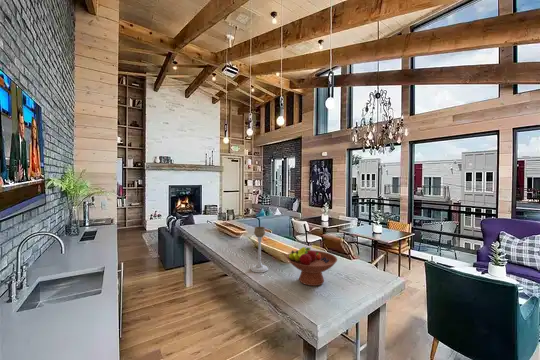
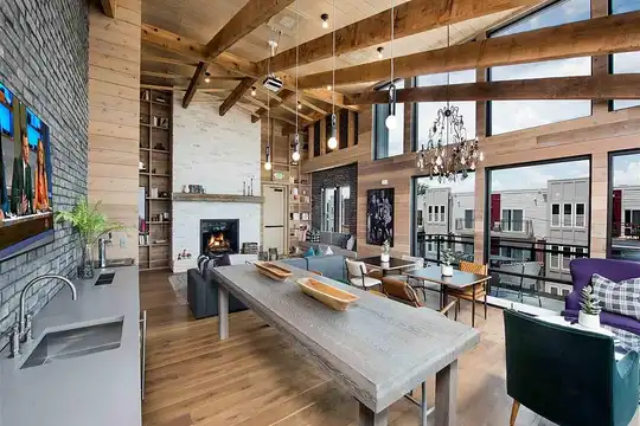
- candle holder (259, 248)
- fruit bowl (311, 264)
